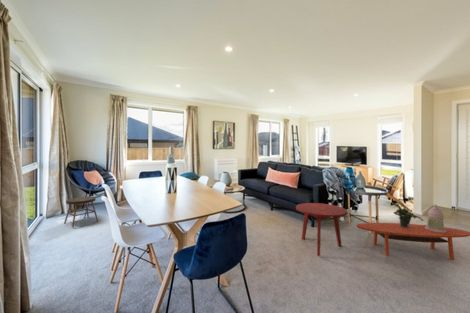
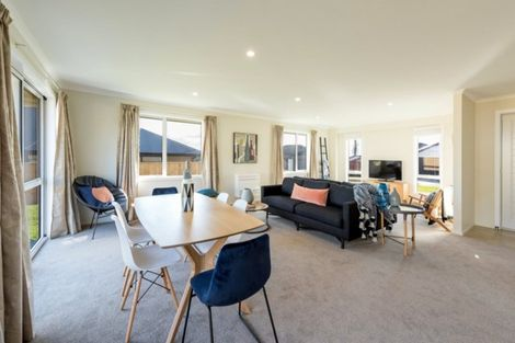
- stool (81, 210)
- potted plant (404, 215)
- side table (320, 227)
- coffee table (410, 240)
- decorative container (435, 216)
